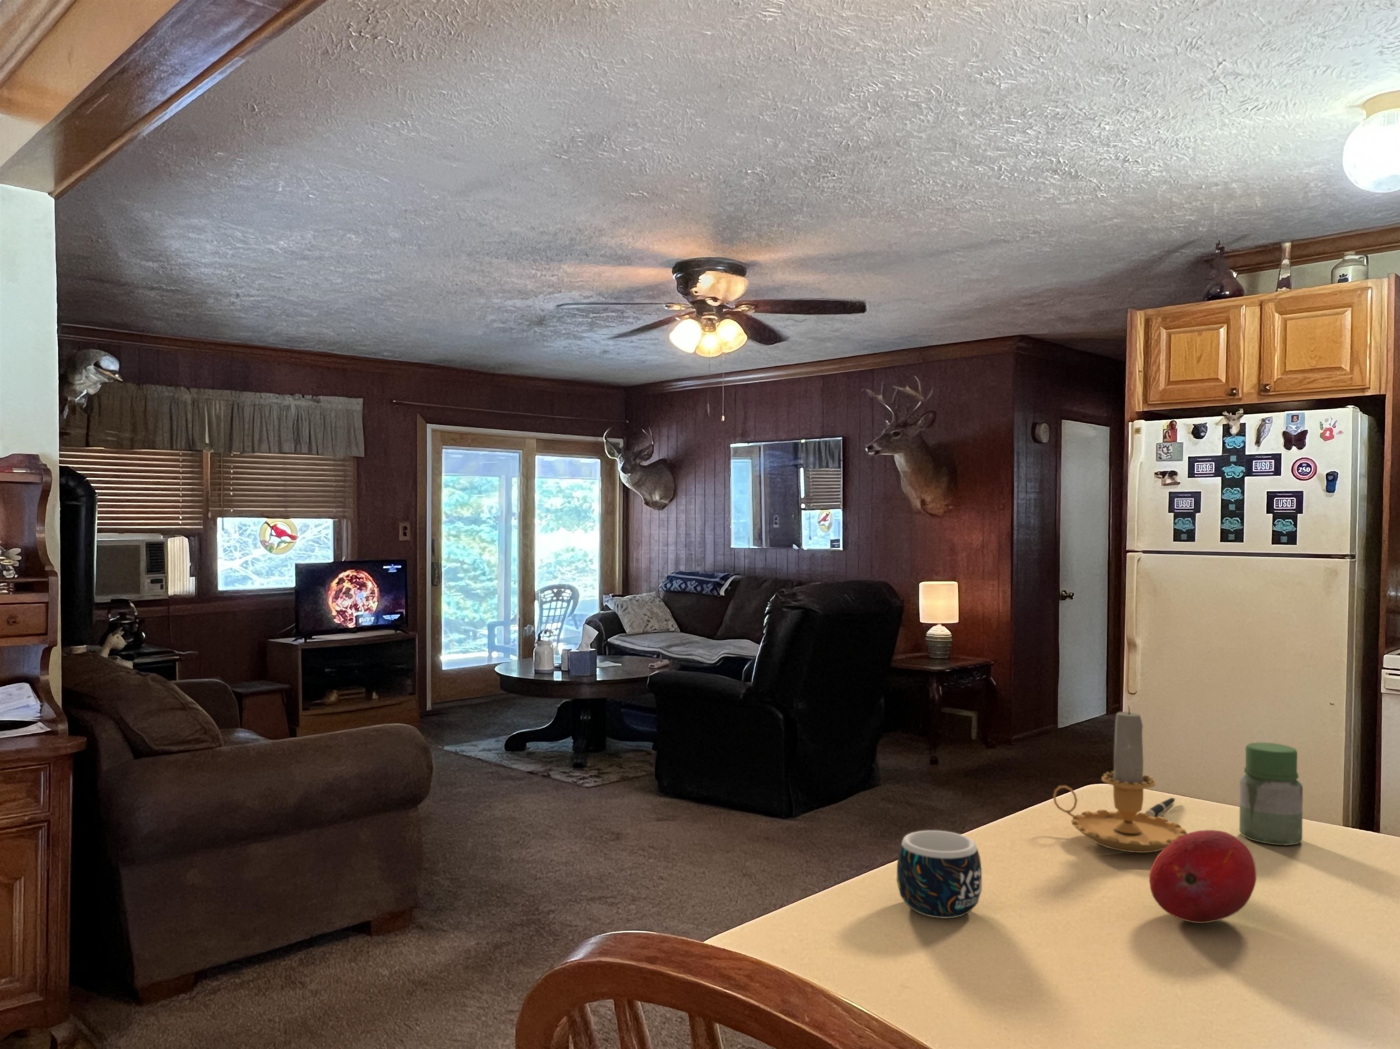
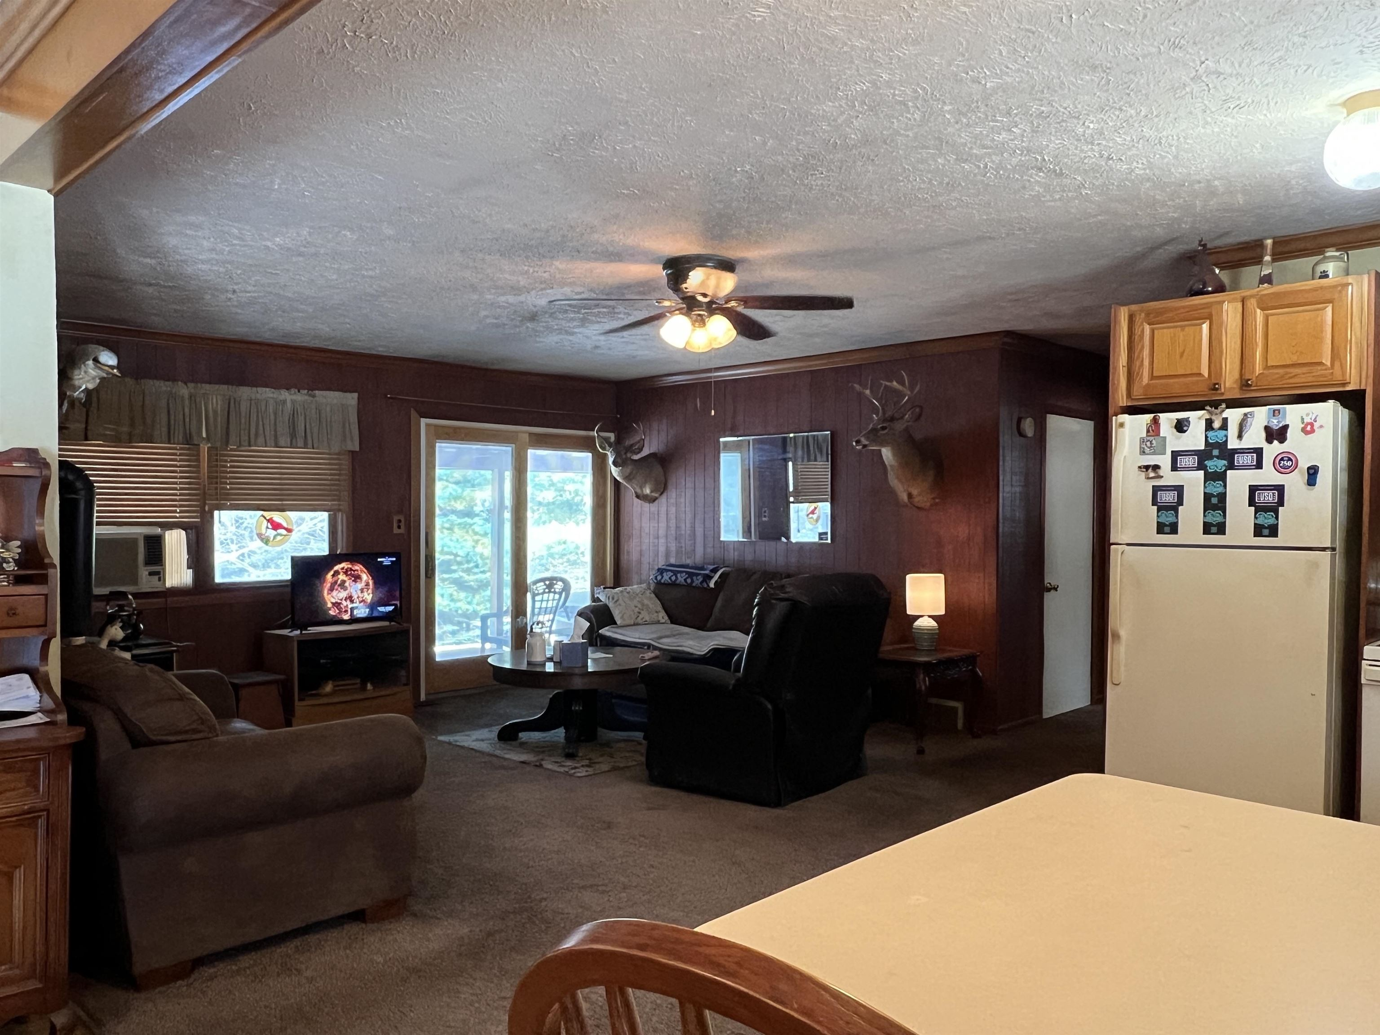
- jar (1271, 792)
- fruit (1203, 873)
- pen (1163, 804)
- mug (945, 869)
- candle (1116, 772)
